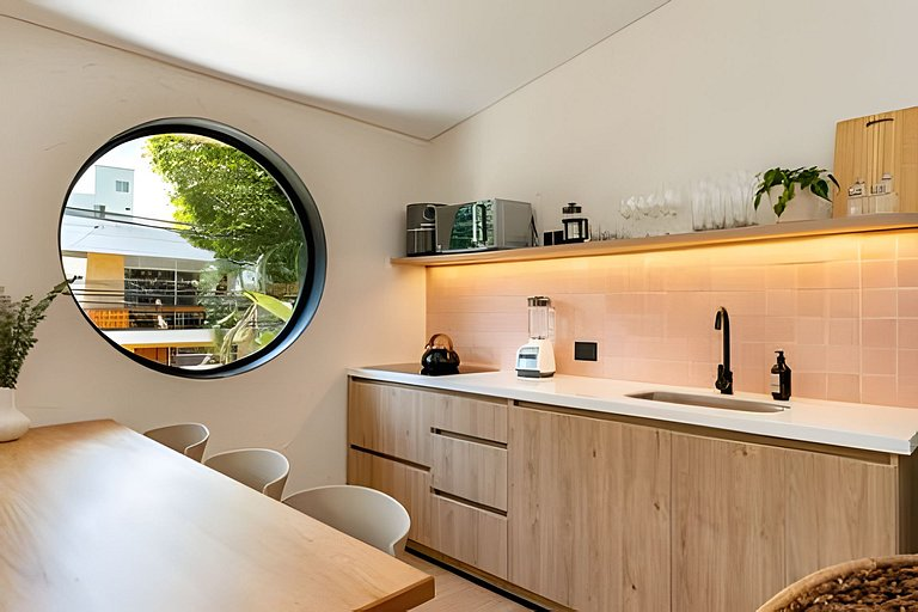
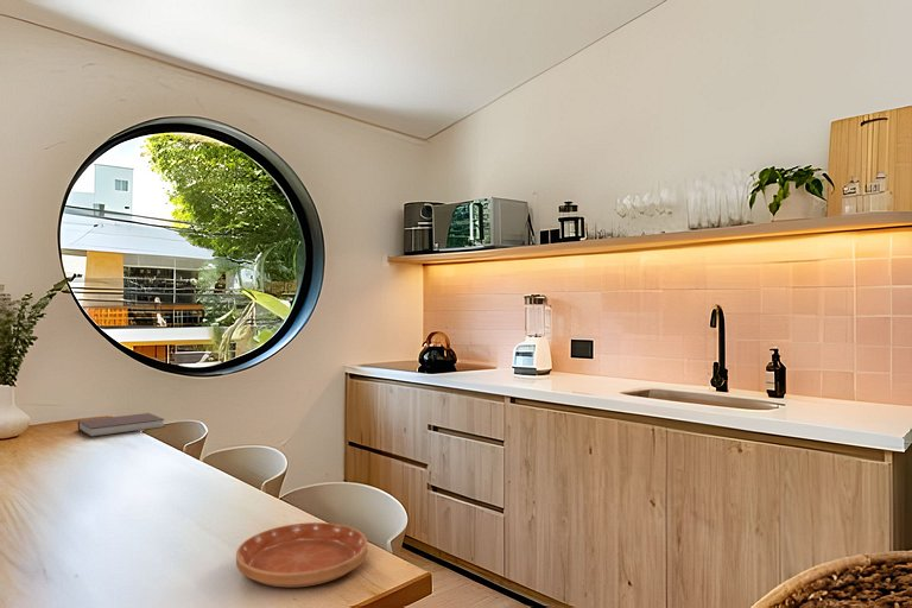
+ notebook (121, 424)
+ saucer (303, 555)
